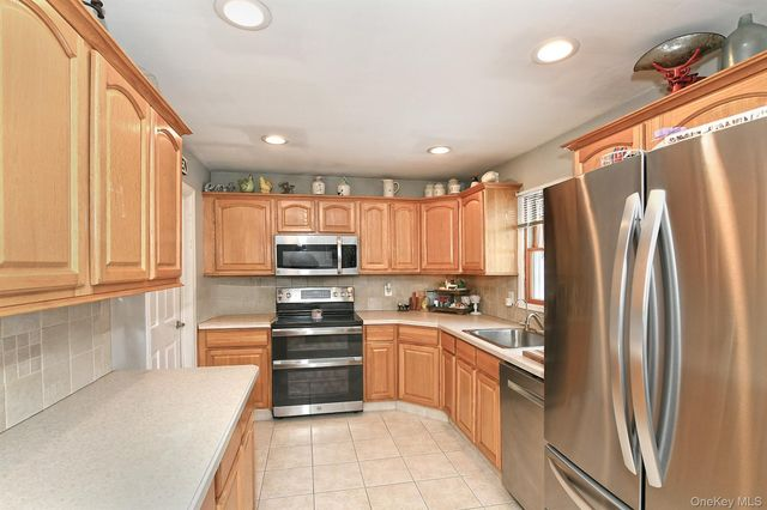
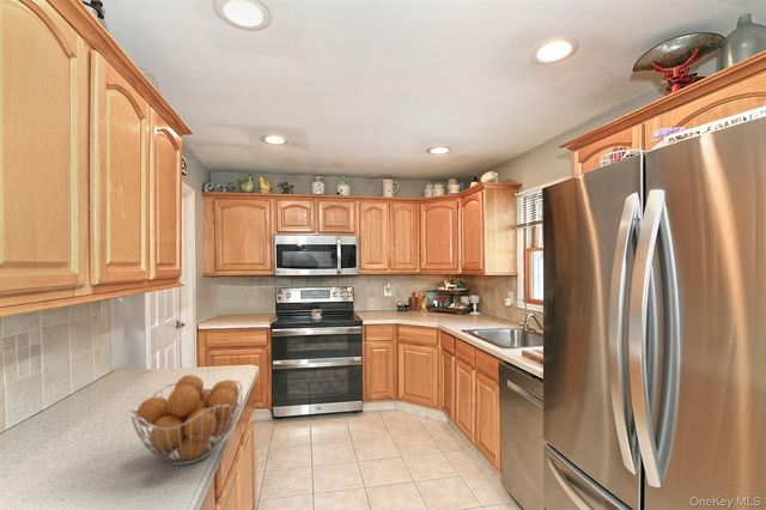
+ fruit basket (190, 417)
